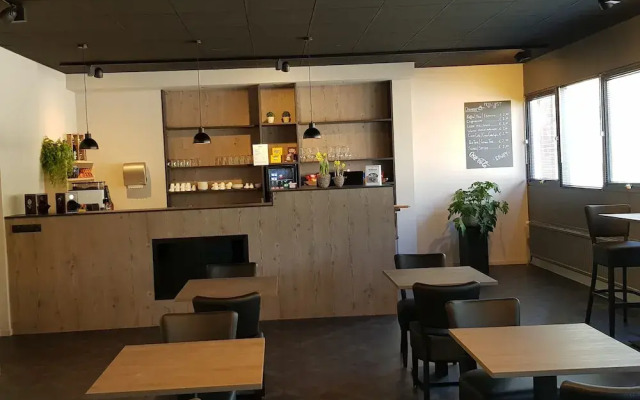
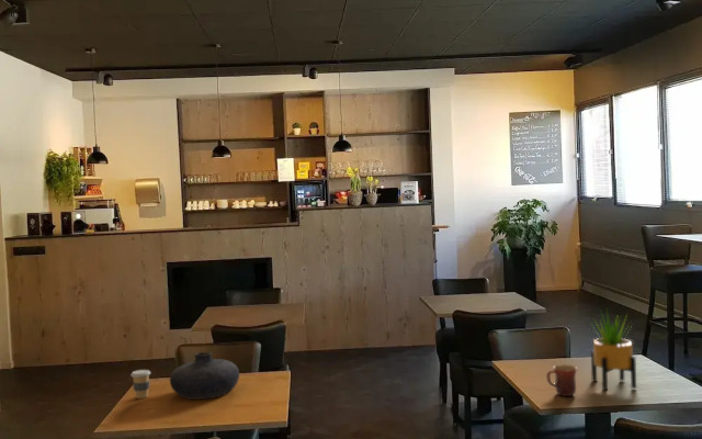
+ vase (204, 372)
+ coffee cup (140, 384)
+ mug (562, 381)
+ potted plant (612, 347)
